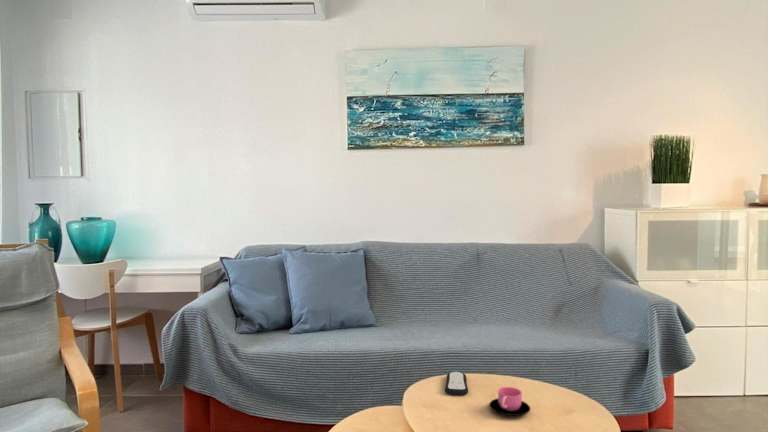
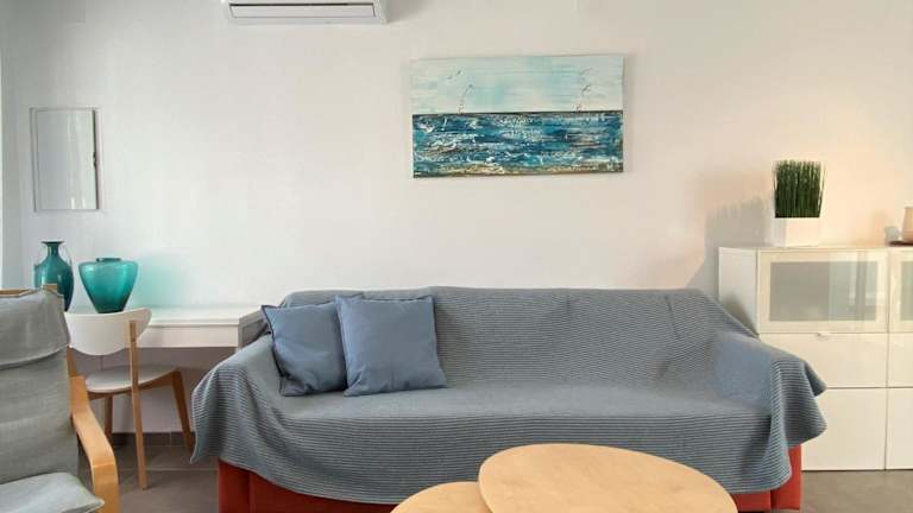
- cup (509, 401)
- remote control (456, 382)
